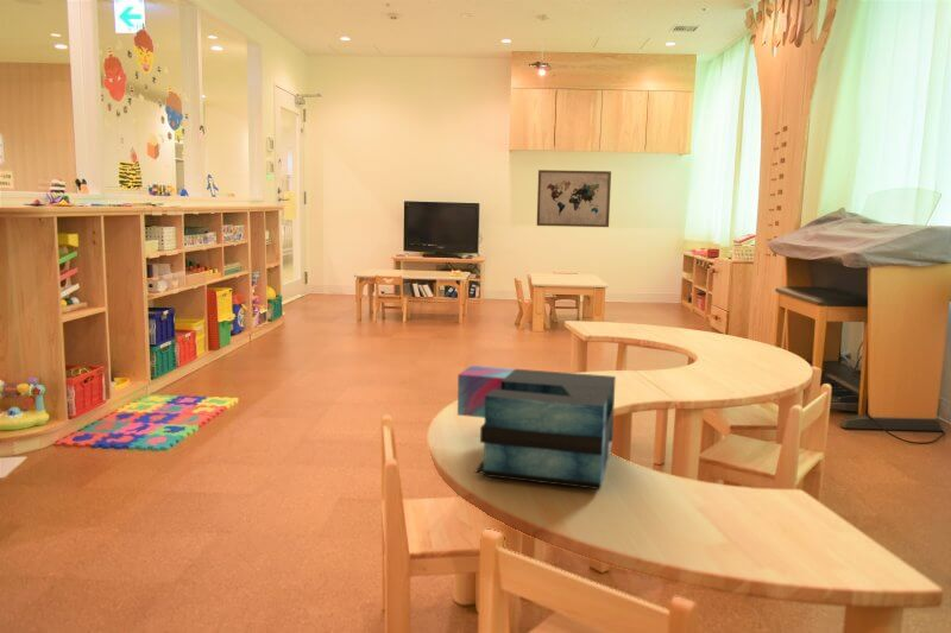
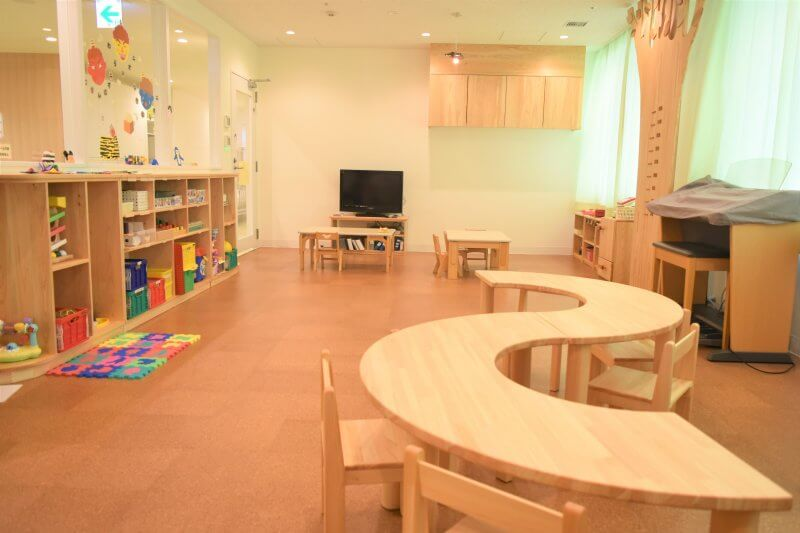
- architectural model (528, 420)
- wall art (573, 198)
